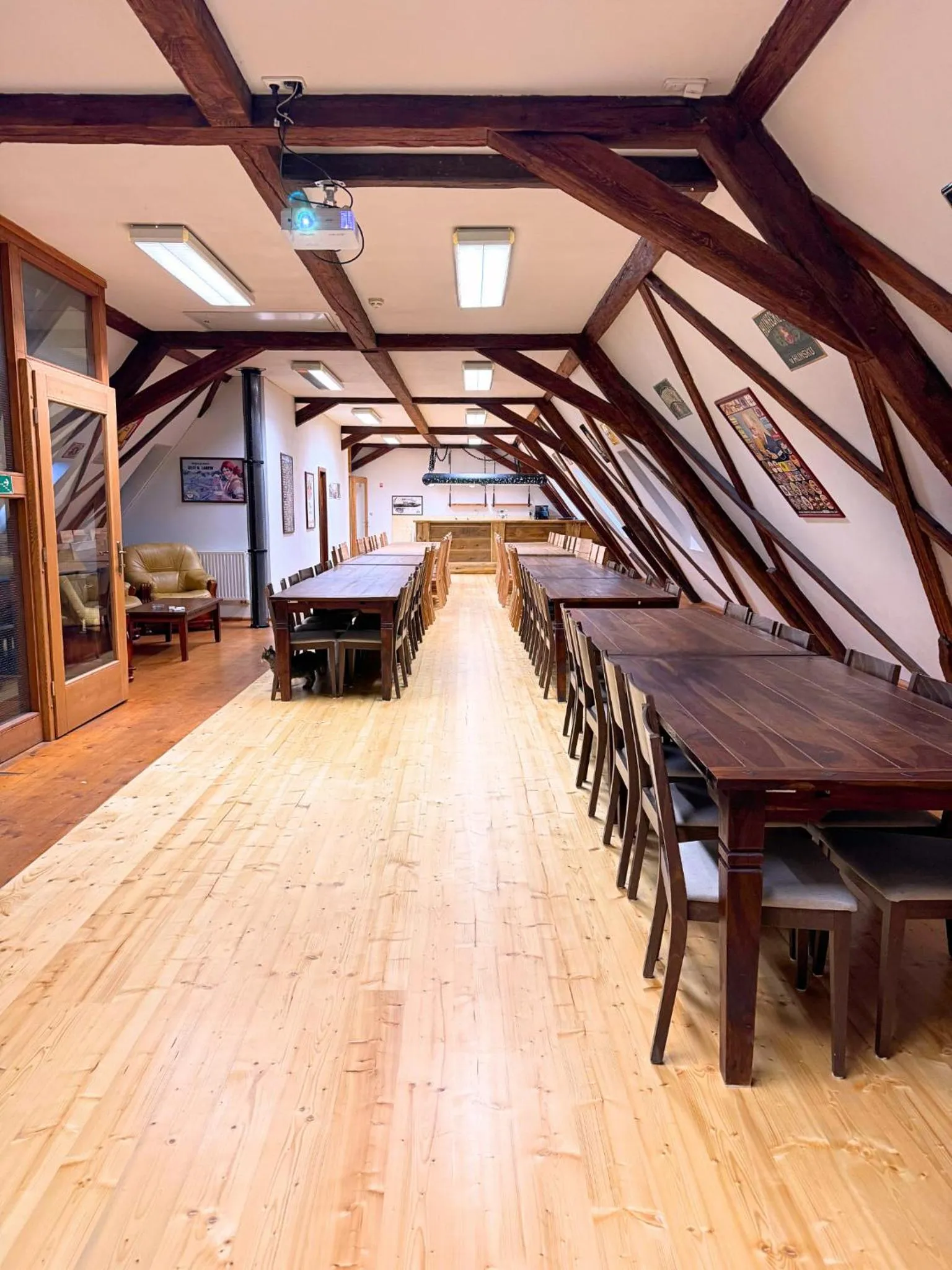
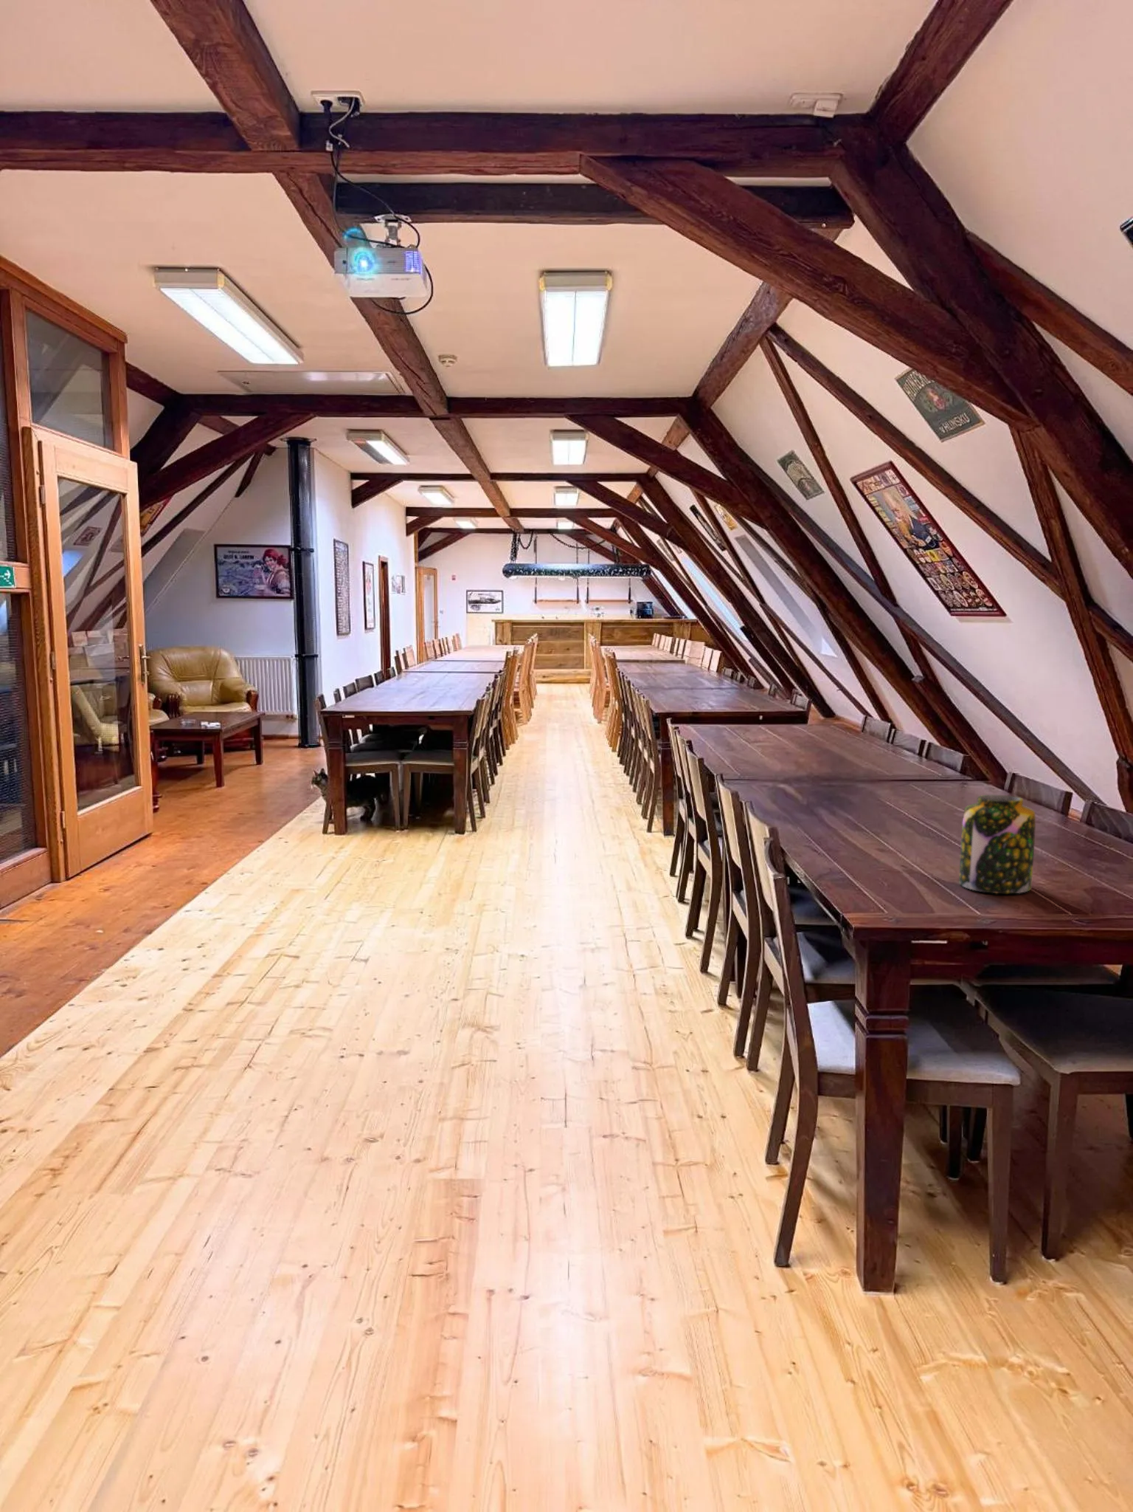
+ jar (997, 842)
